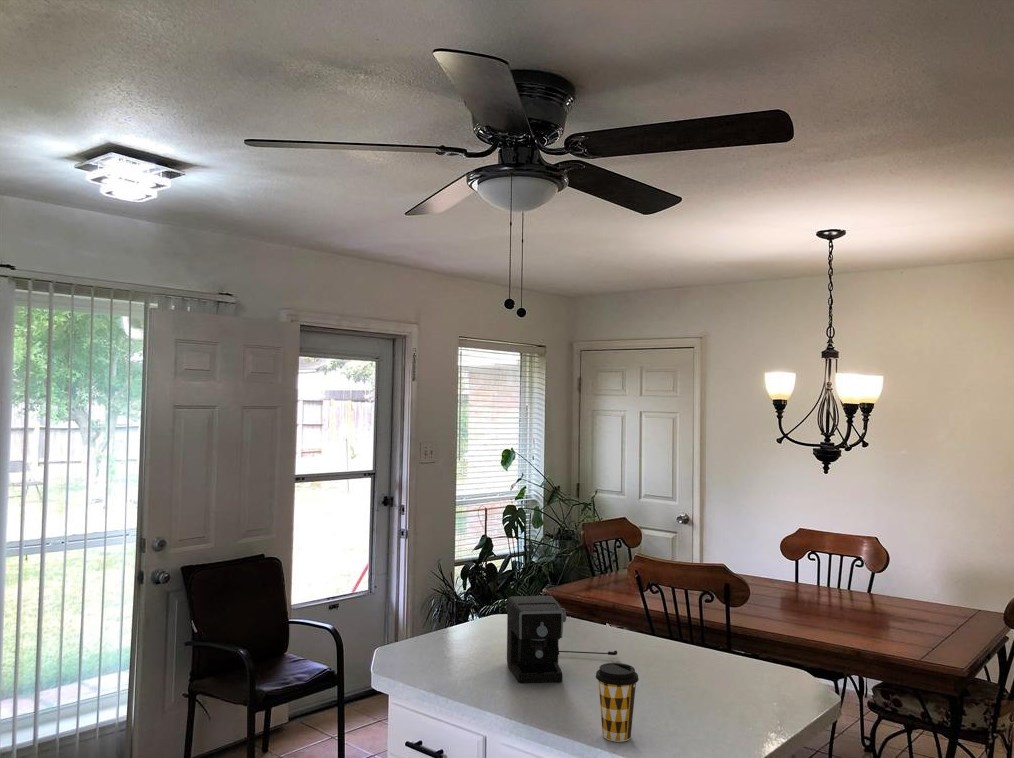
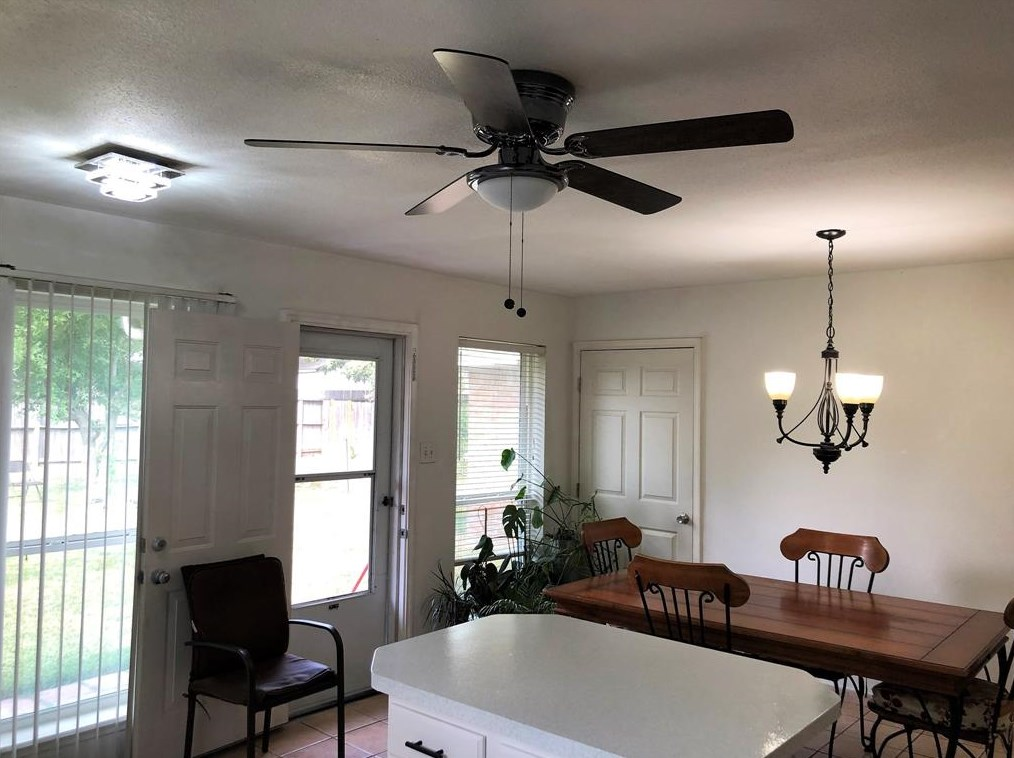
- coffee maker (562, 633)
- coffee cup (616, 702)
